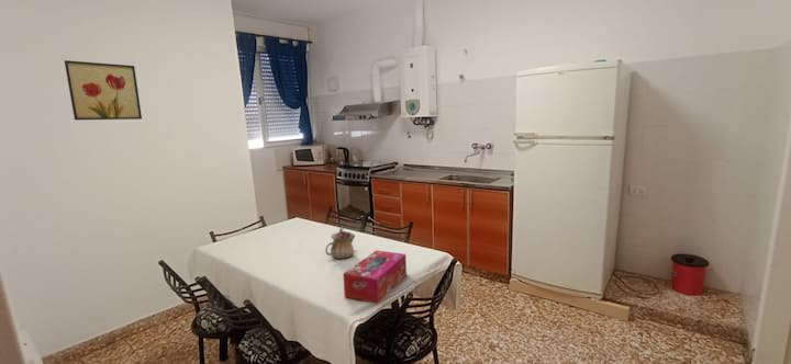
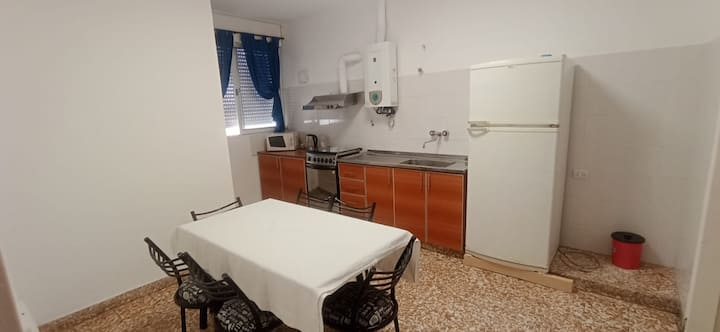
- wall art (104, 91)
- teapot (339, 241)
- tissue box (377, 274)
